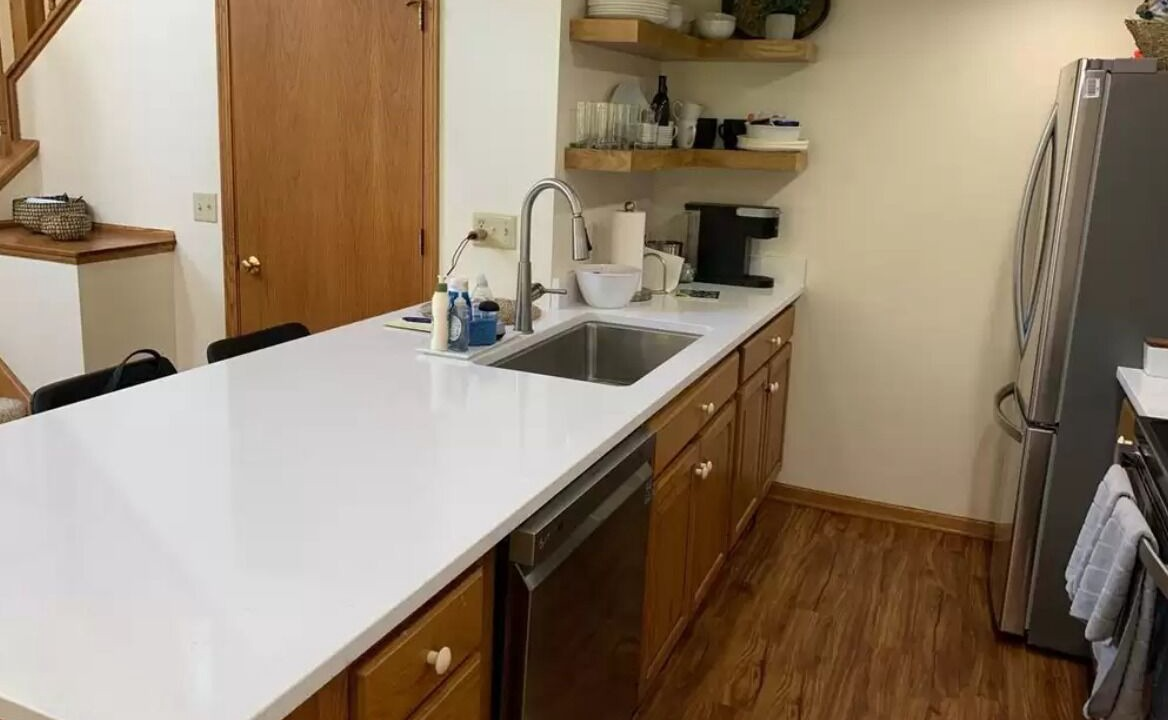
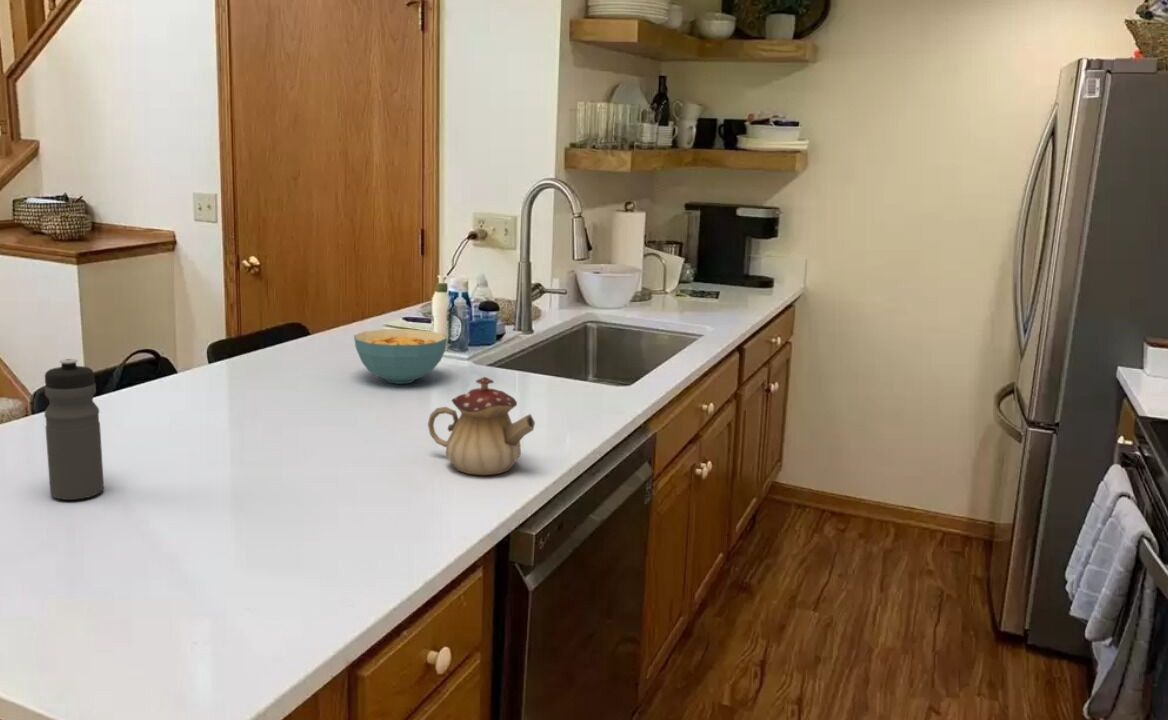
+ cereal bowl (400, 358)
+ water bottle (73, 426)
+ teapot (479, 421)
